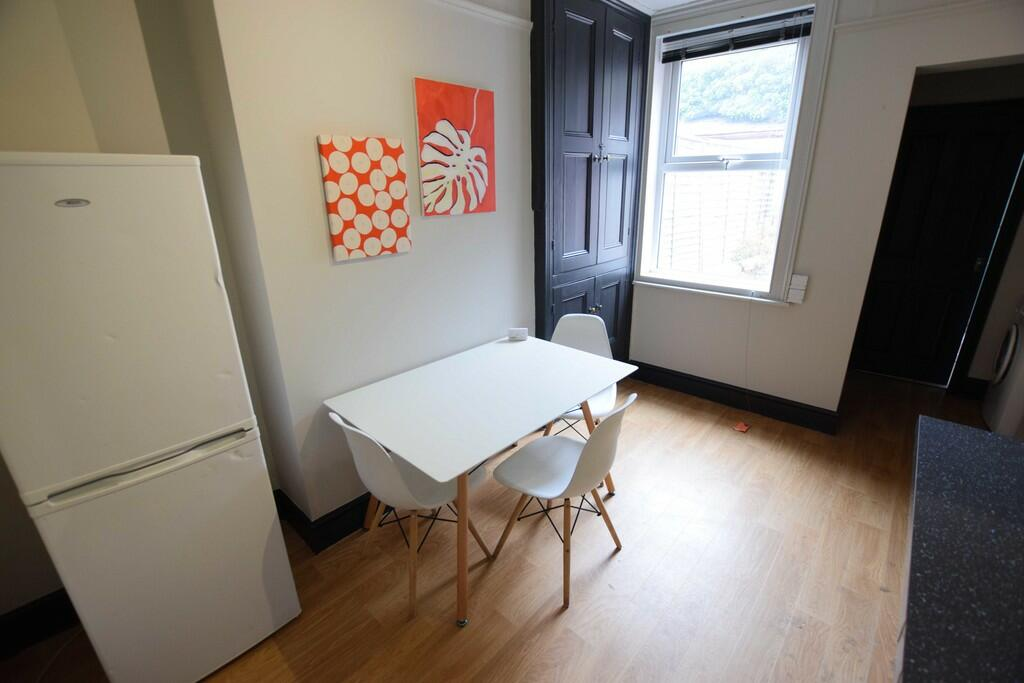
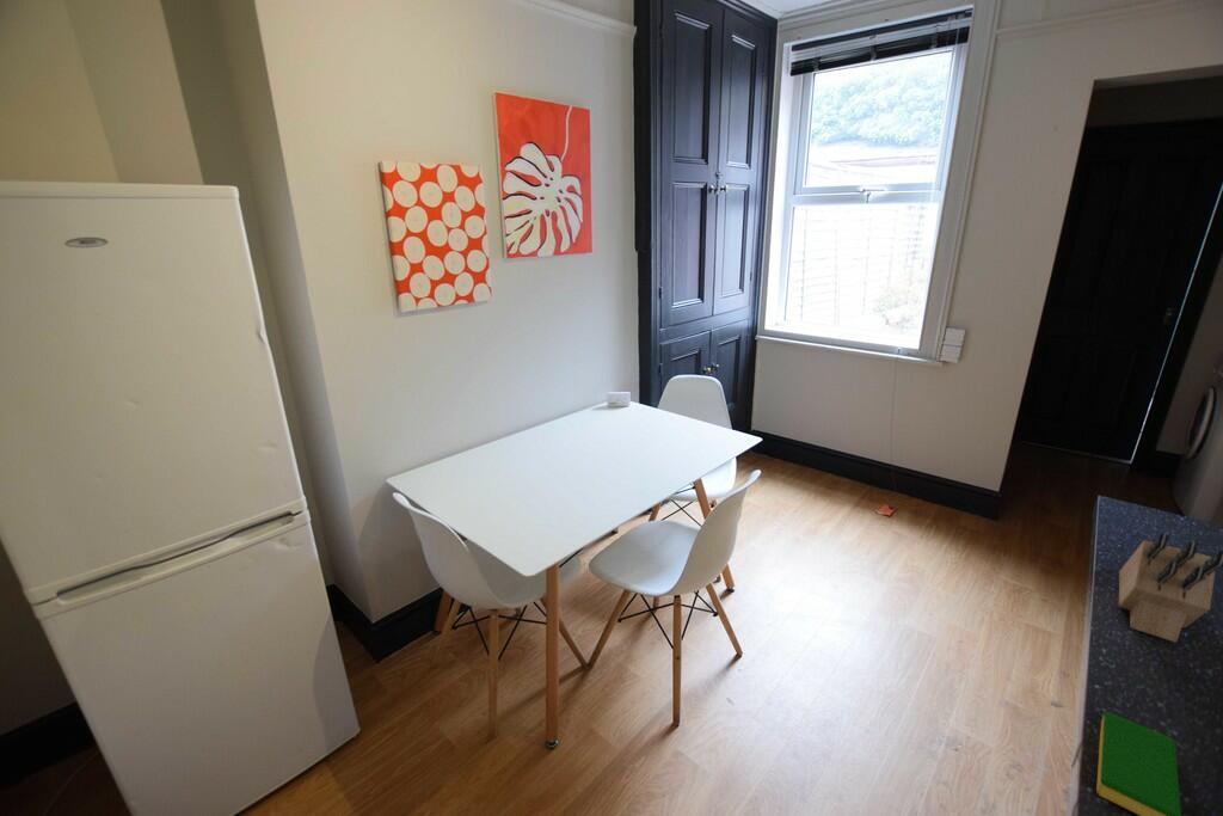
+ knife block (1168, 567)
+ dish sponge (1136, 766)
